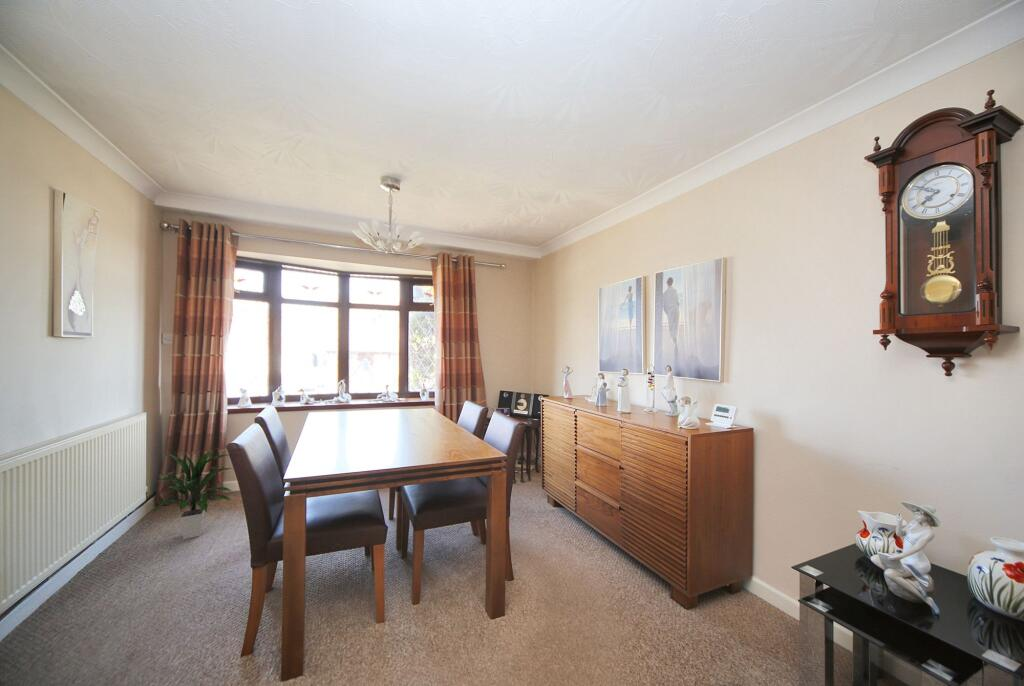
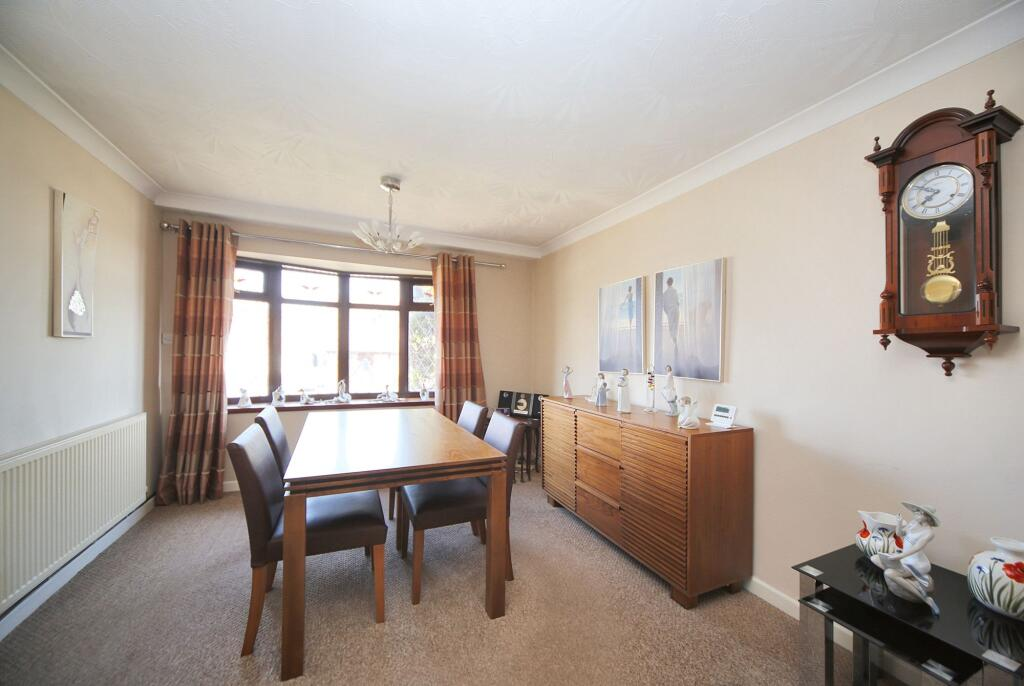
- indoor plant (196, 491)
